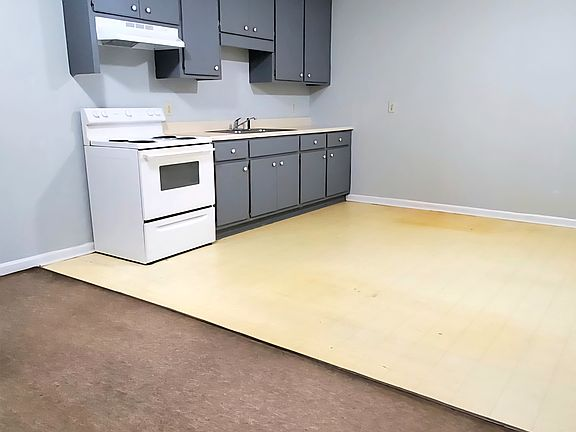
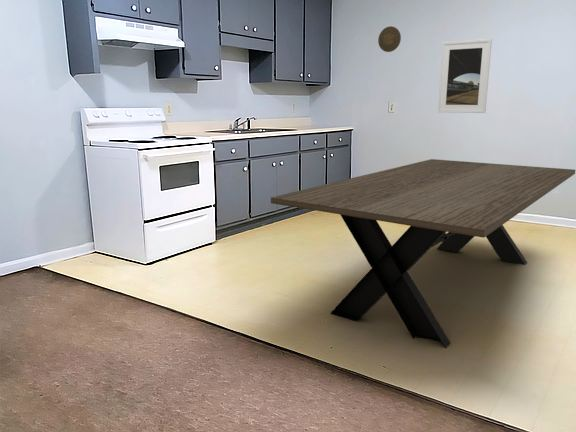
+ decorative plate (388, 39)
+ dining table (444, 233)
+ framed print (463, 77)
